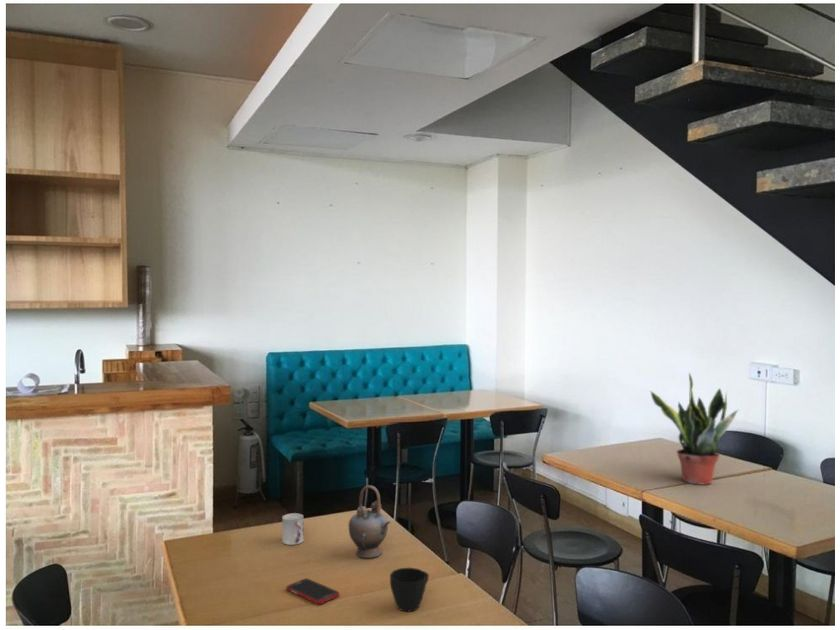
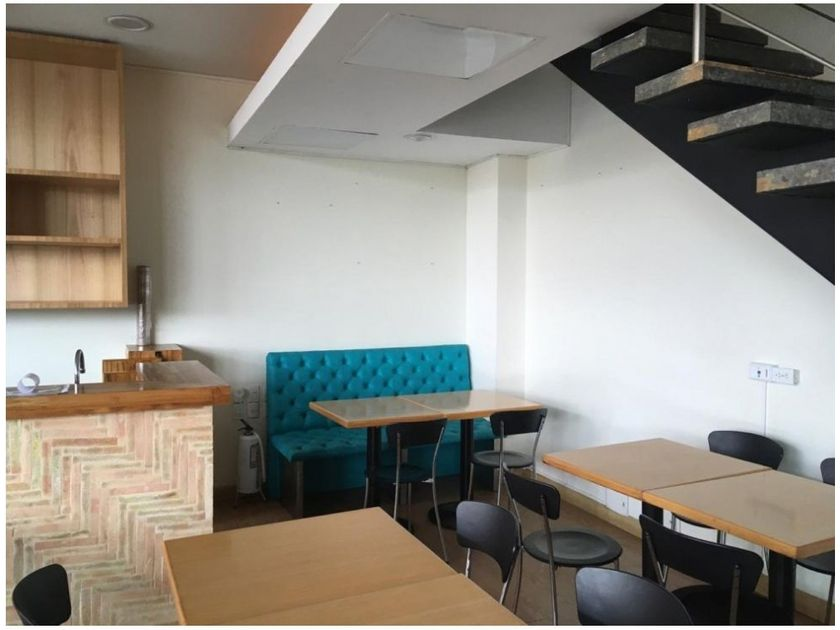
- teapot (371, 521)
- cup (410, 590)
- cell phone (312, 591)
- potted plant (692, 428)
- cup (294, 530)
